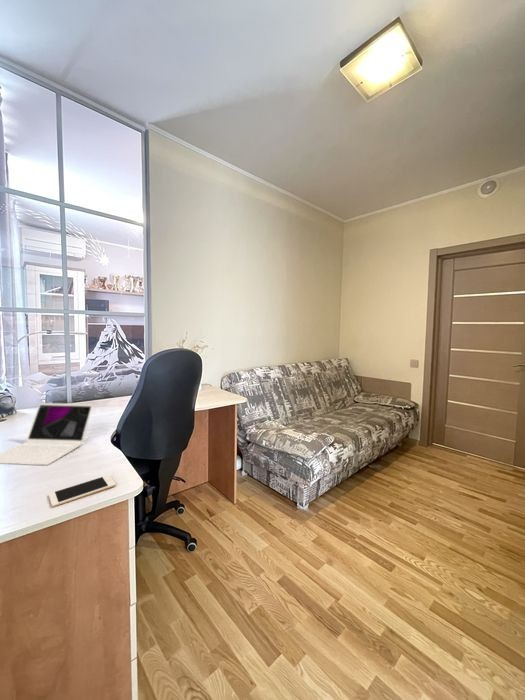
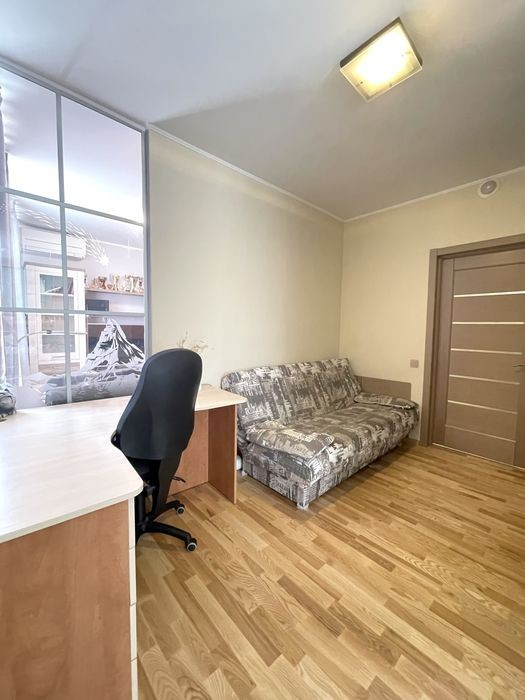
- cell phone (83, 489)
- laptop (43, 428)
